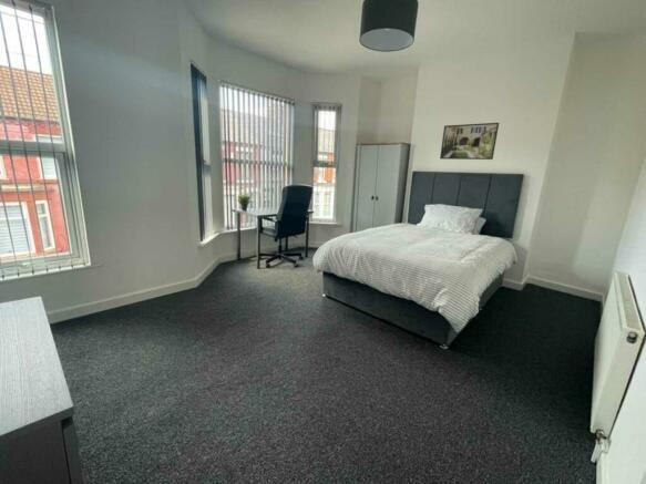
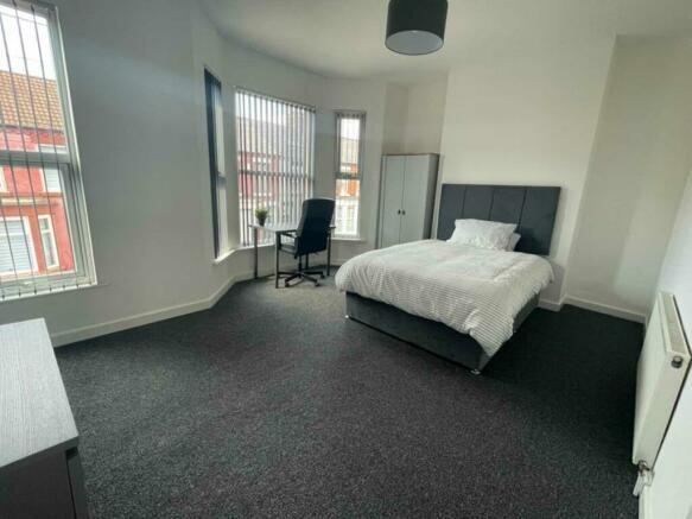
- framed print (468, 142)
